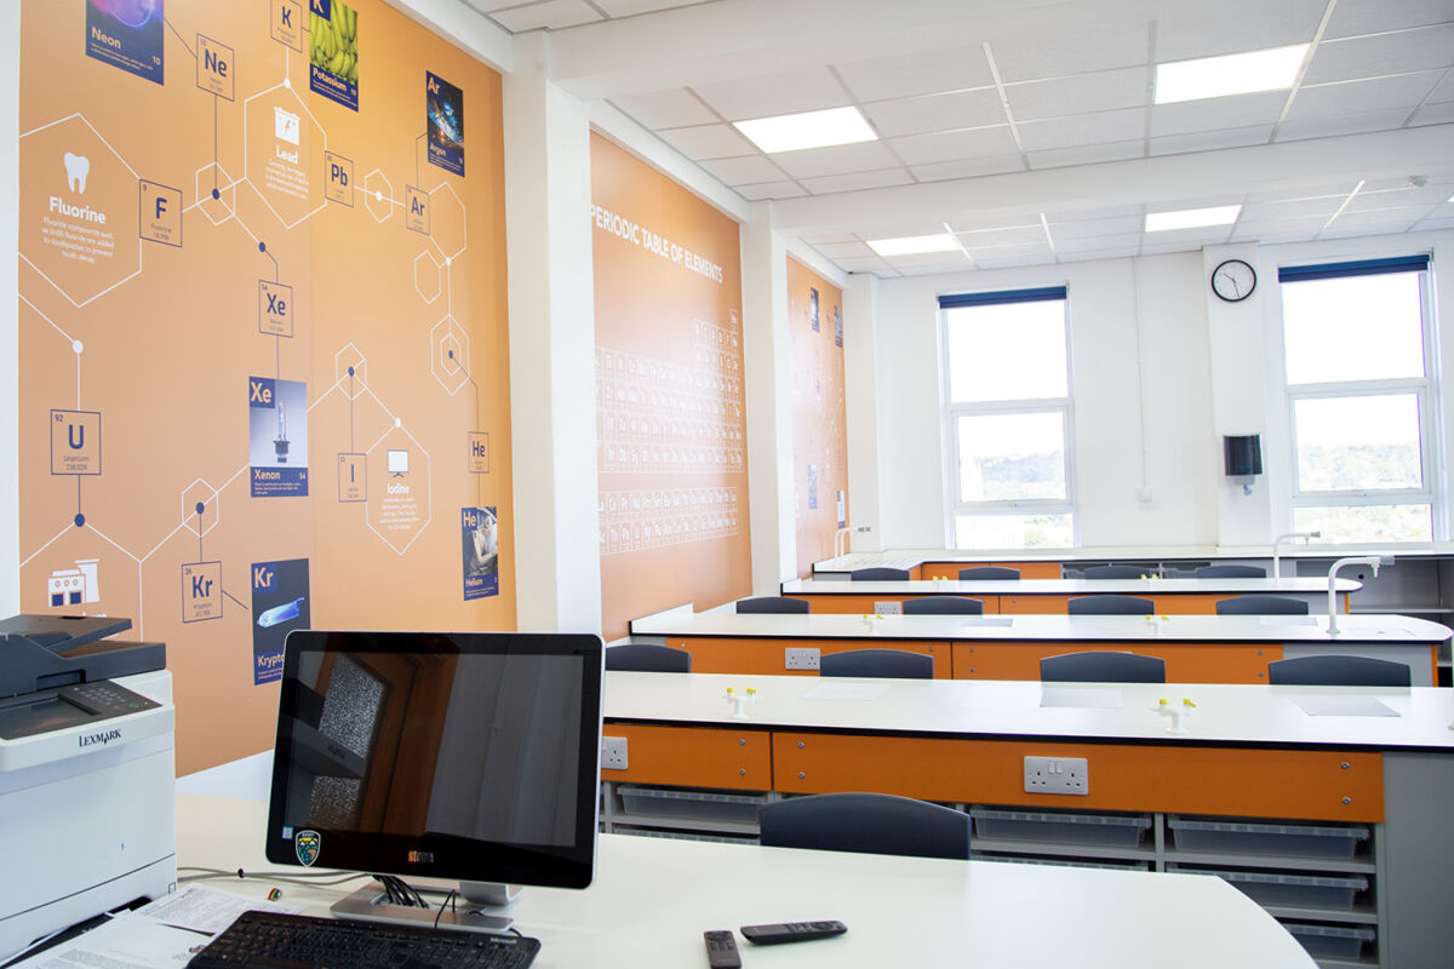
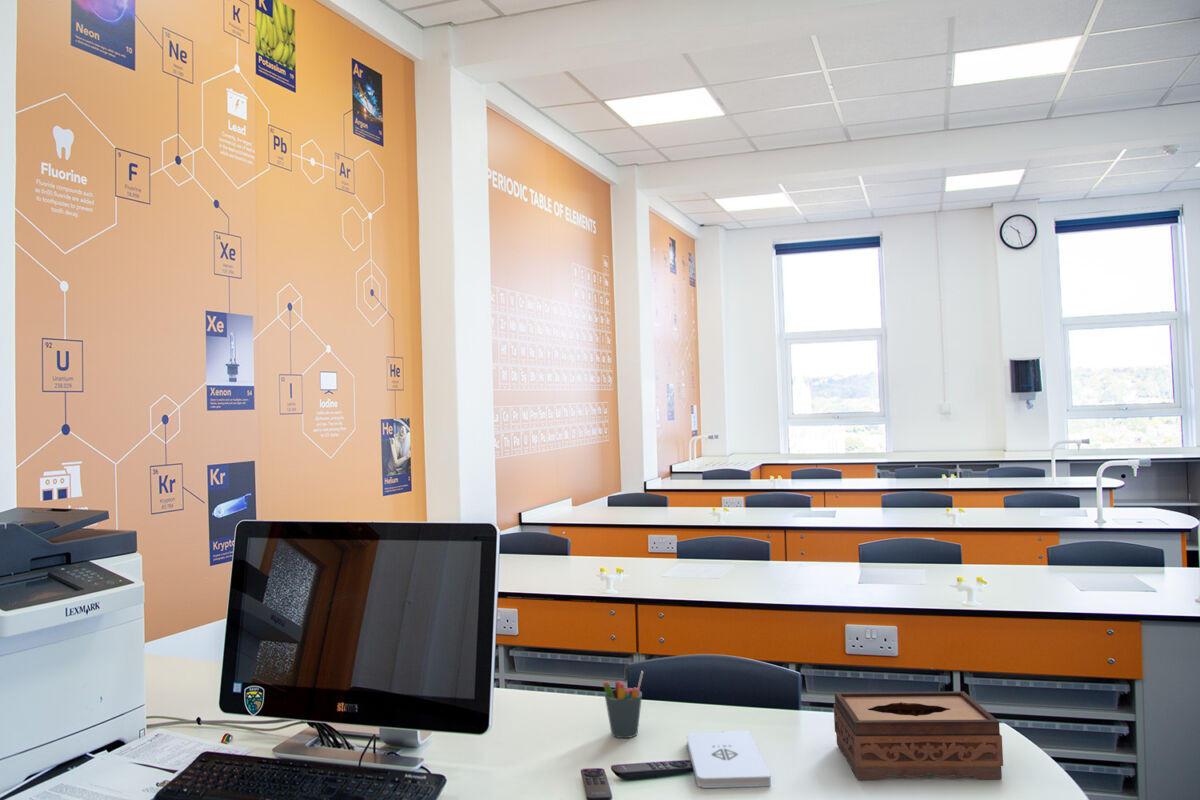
+ notepad (725, 757)
+ pen holder (623, 703)
+ tissue box (913, 733)
